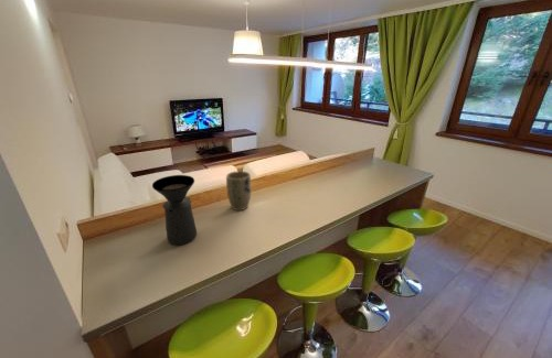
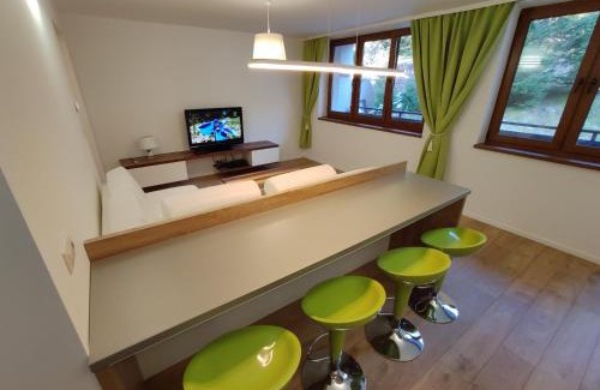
- plant pot (238, 191)
- coffee maker (178, 210)
